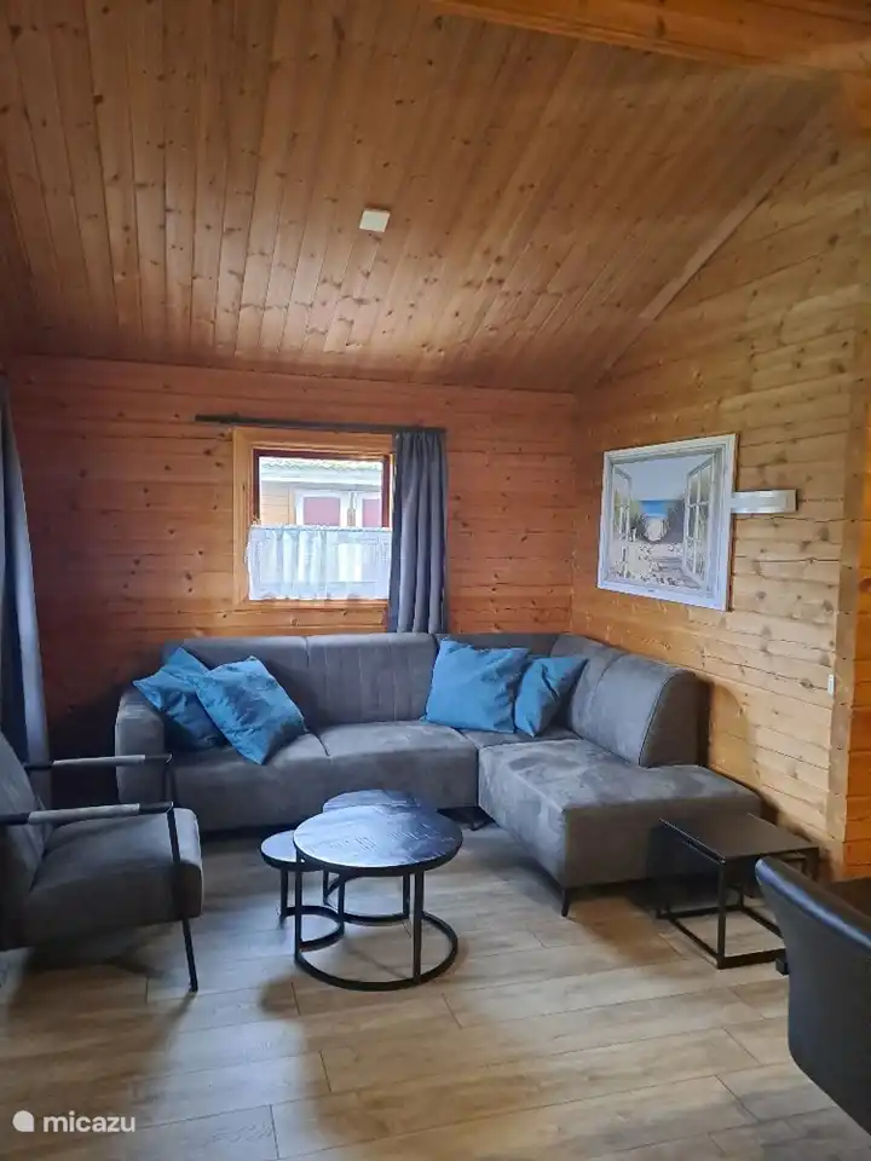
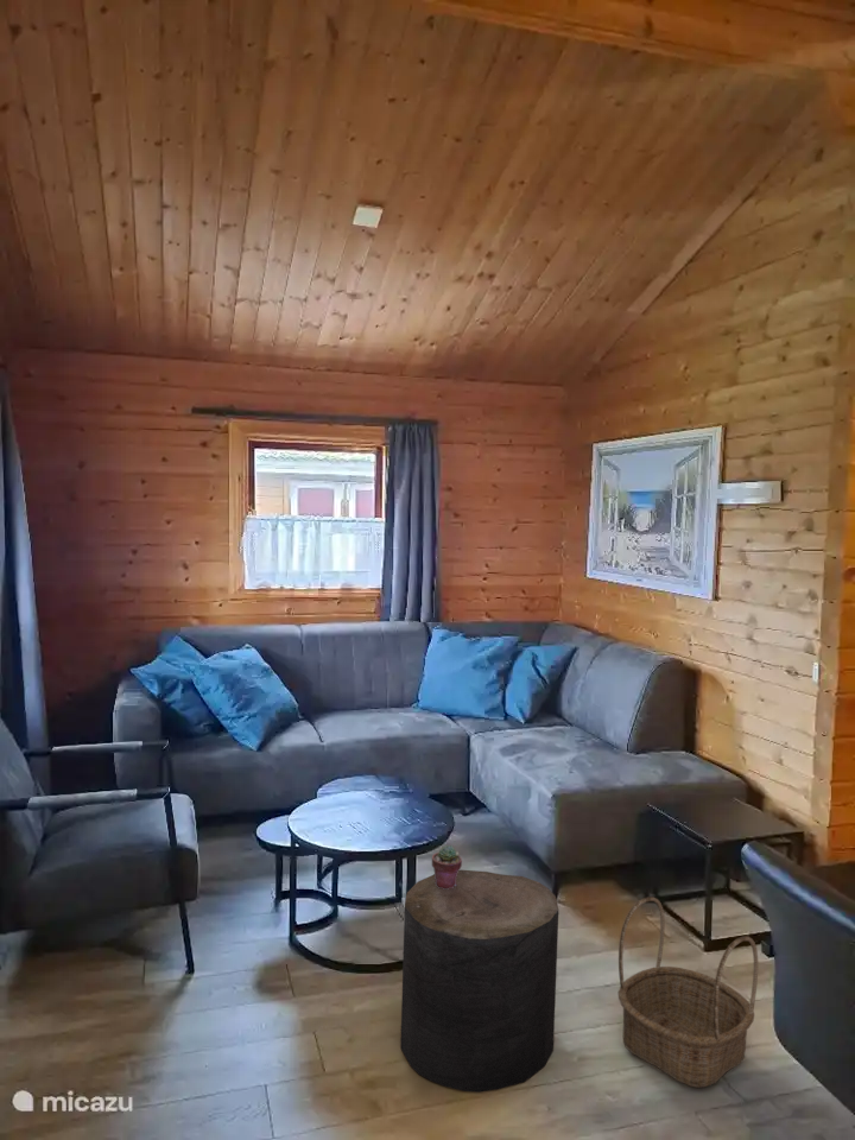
+ potted succulent (446, 864)
+ basket (685, 986)
+ stool (477, 970)
